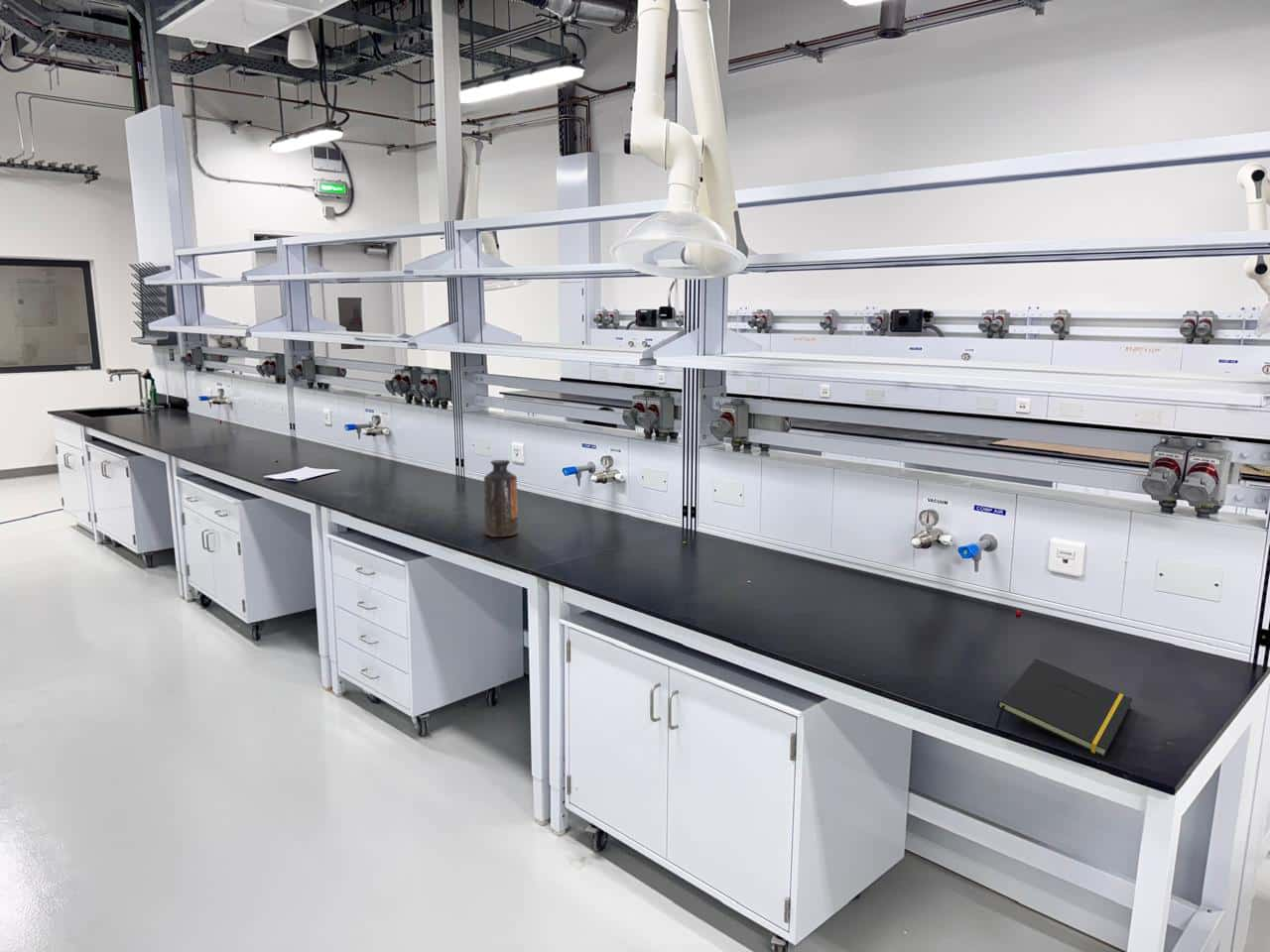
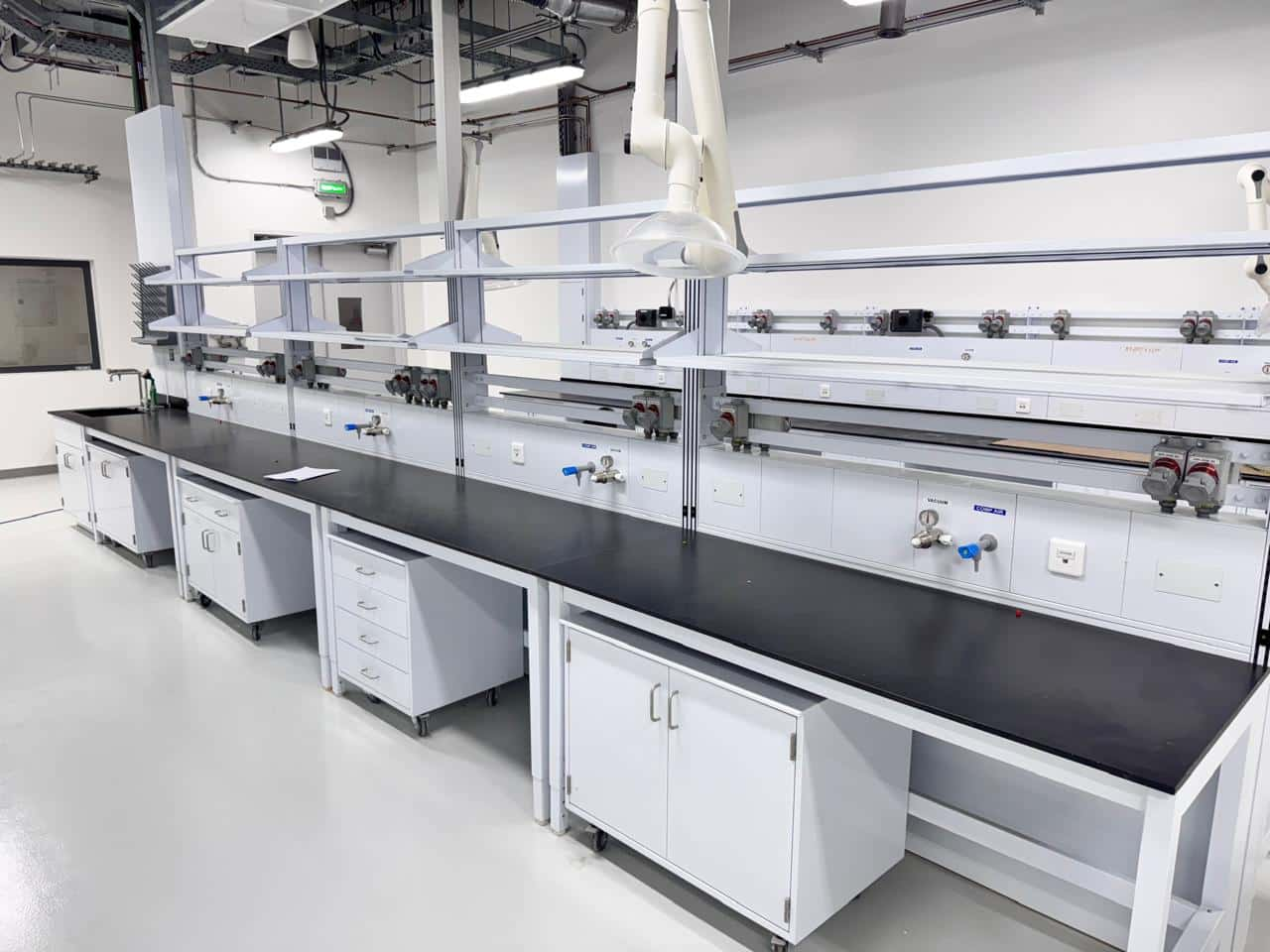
- bottle (500, 497)
- notepad (1067, 703)
